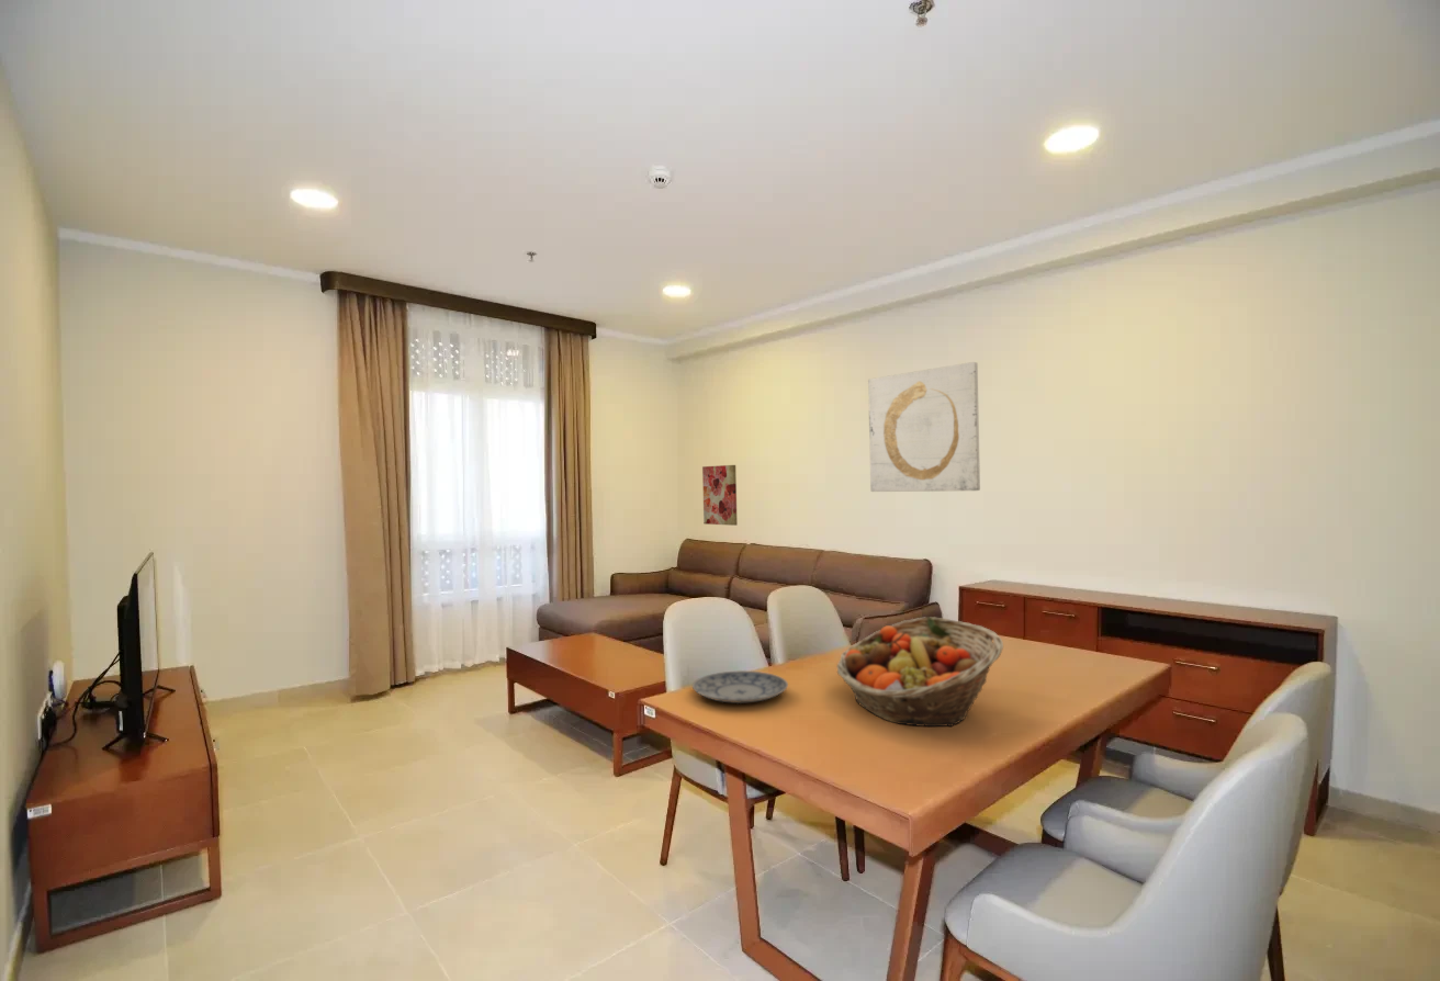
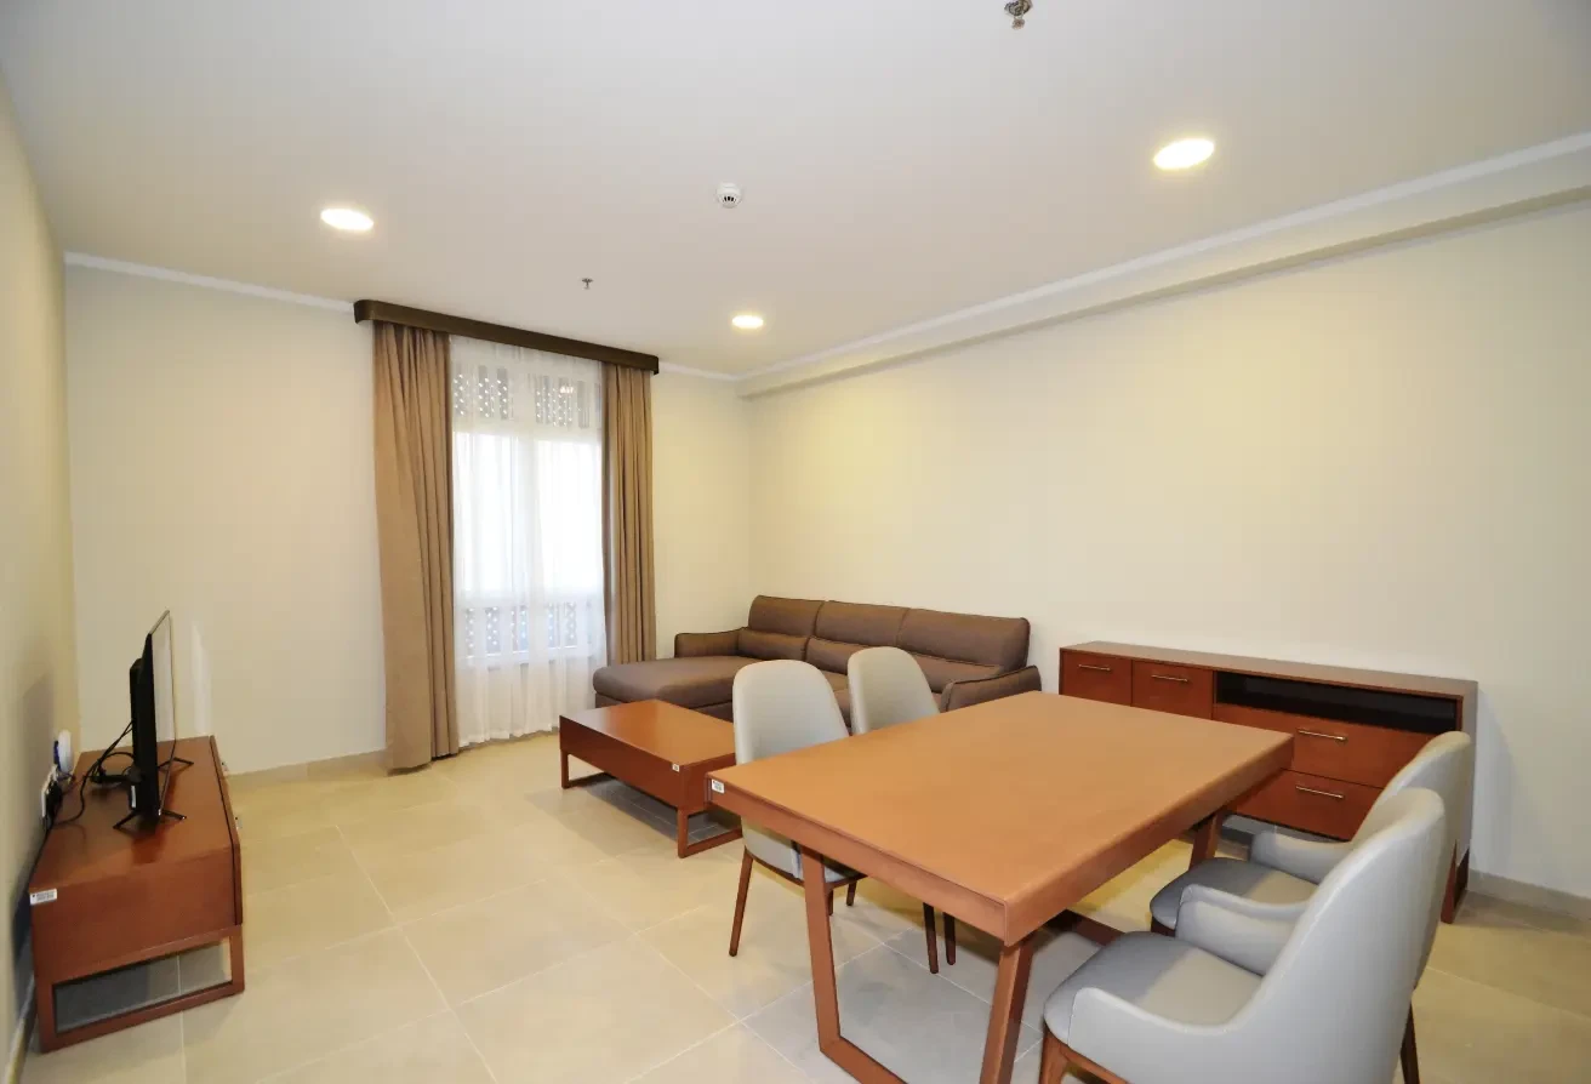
- wall art (719, 495)
- wall art (920, 431)
- fruit basket (915, 666)
- plate (740, 689)
